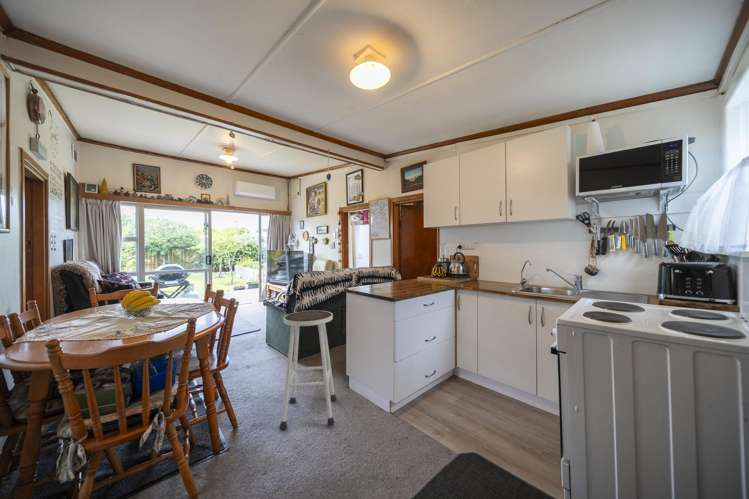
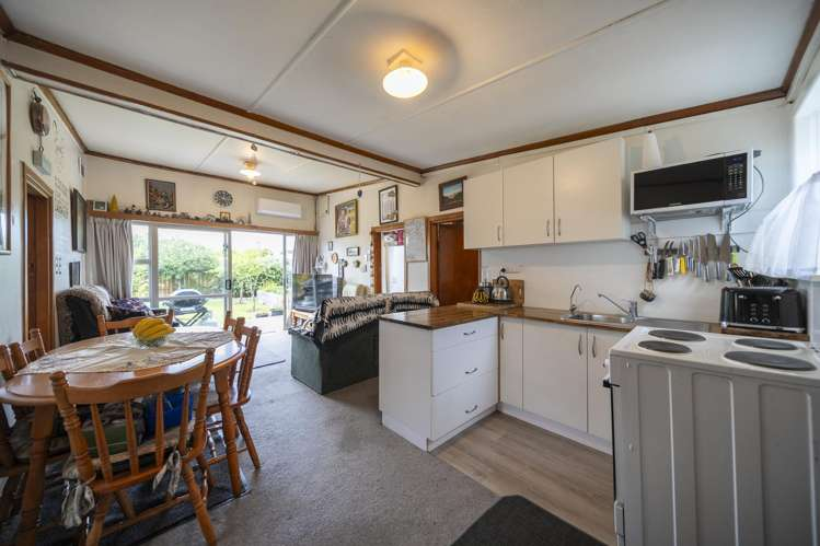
- stool (309, 367)
